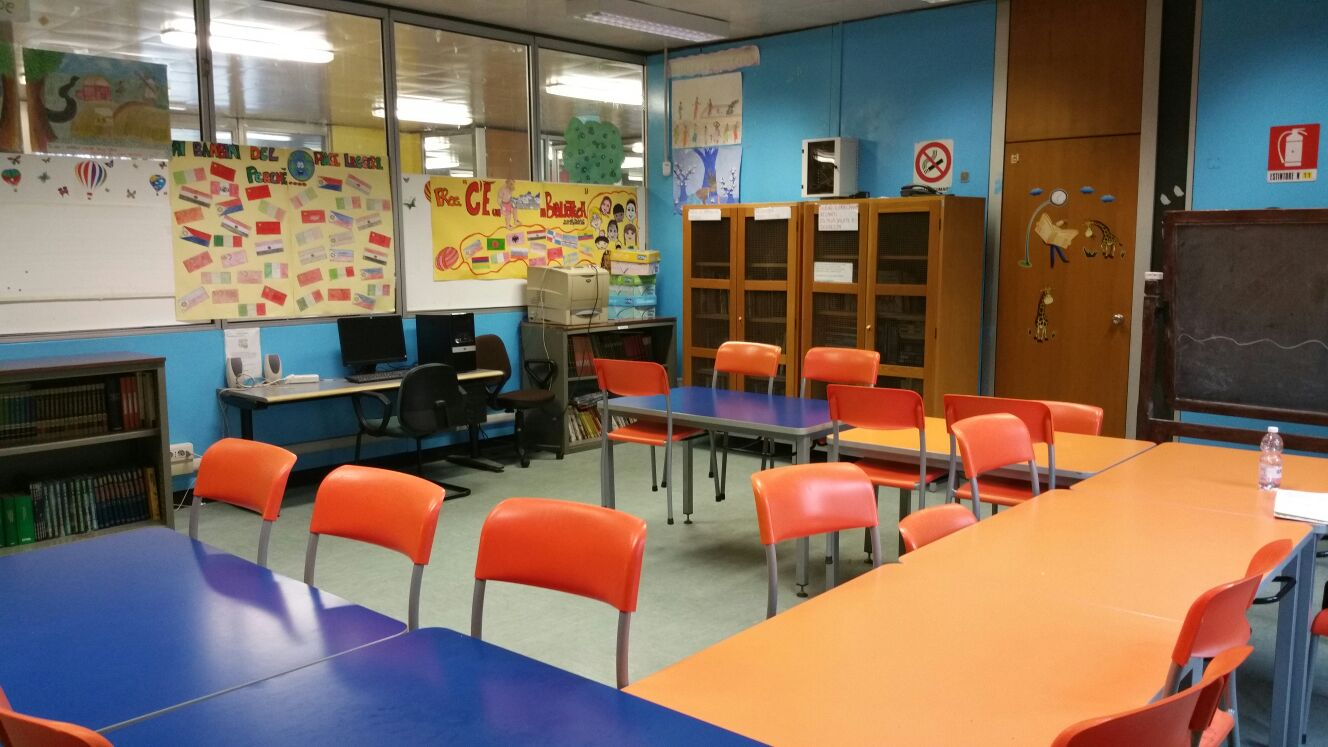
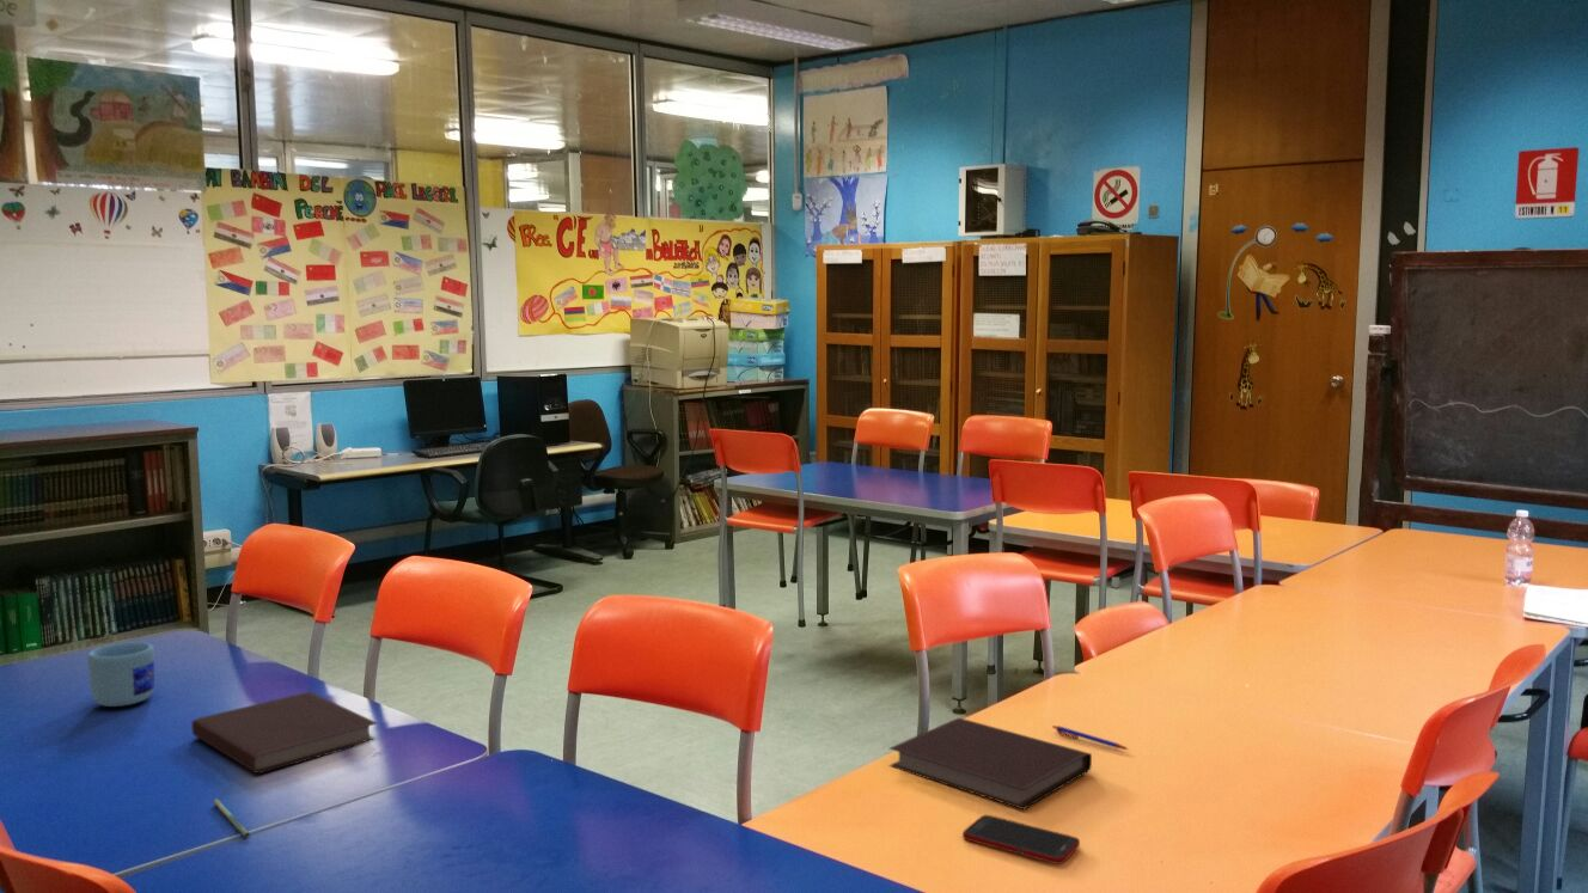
+ mug (129, 672)
+ pen (231, 816)
+ pen (1089, 736)
+ cell phone (1020, 838)
+ notebook (989, 759)
+ notebook (285, 729)
